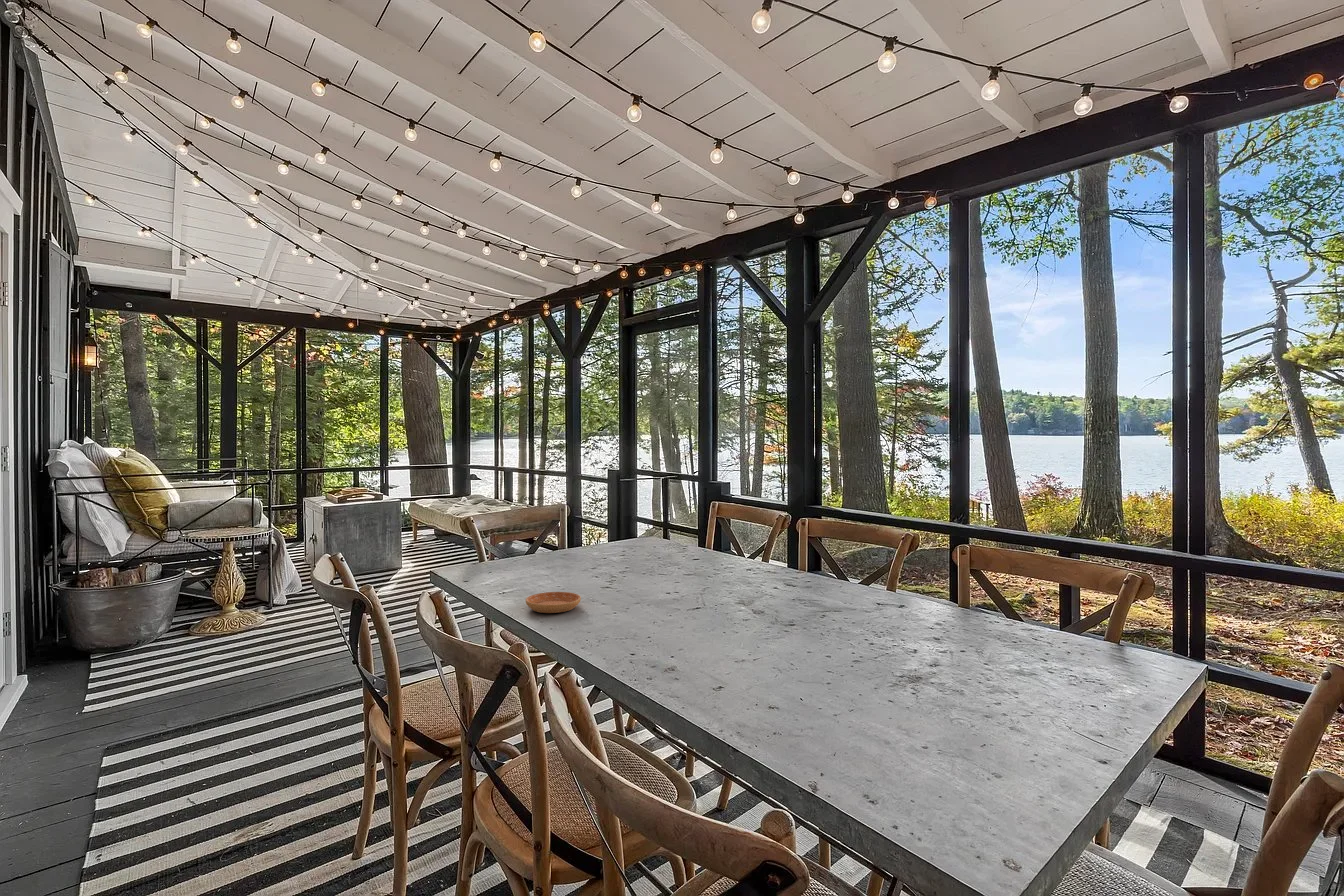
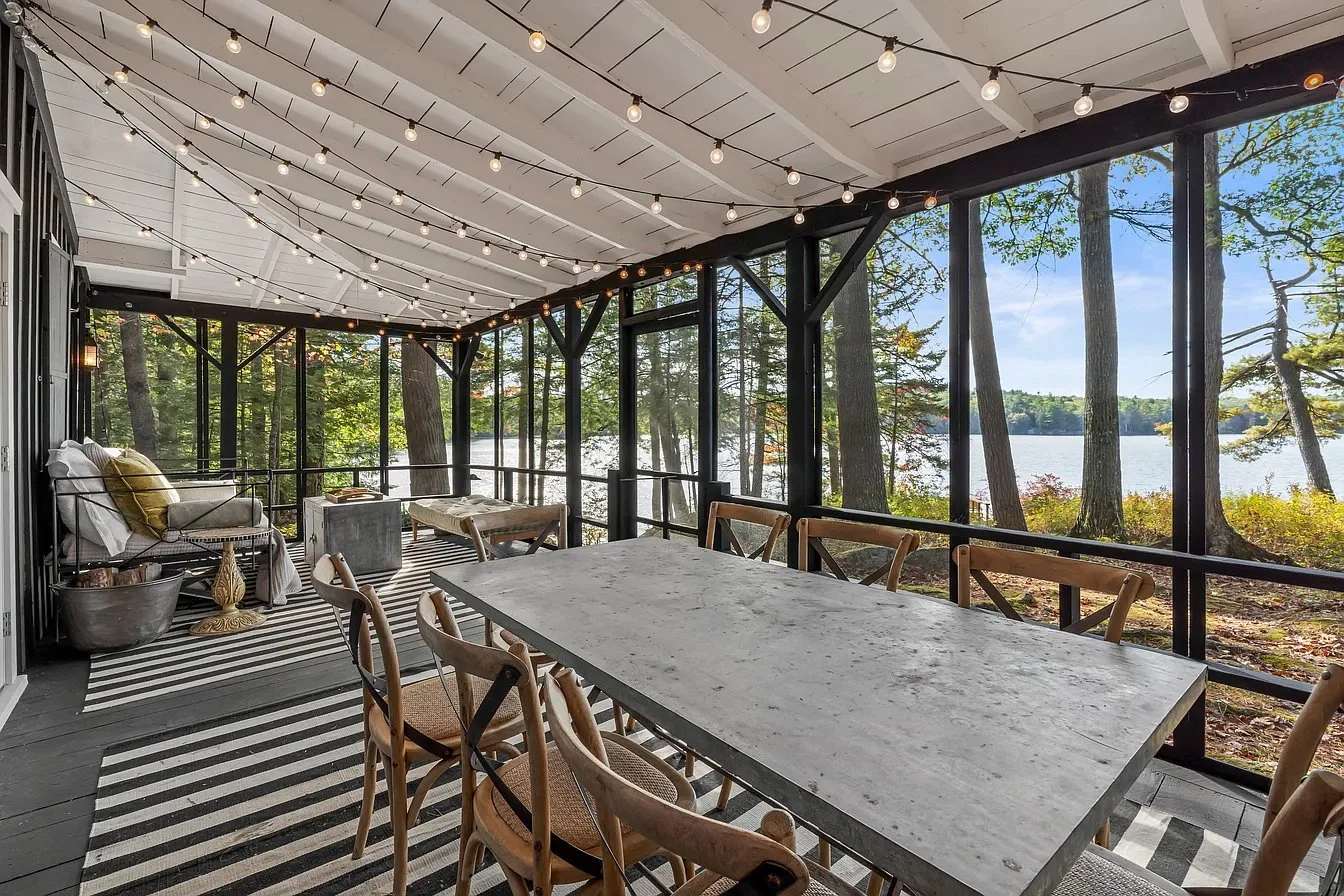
- saucer (553, 602)
